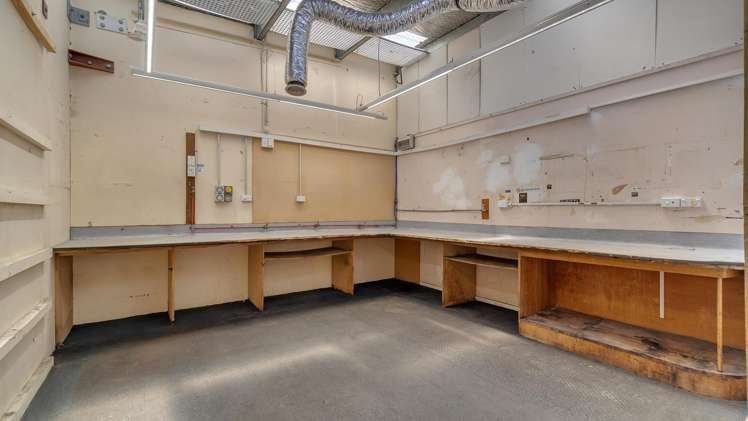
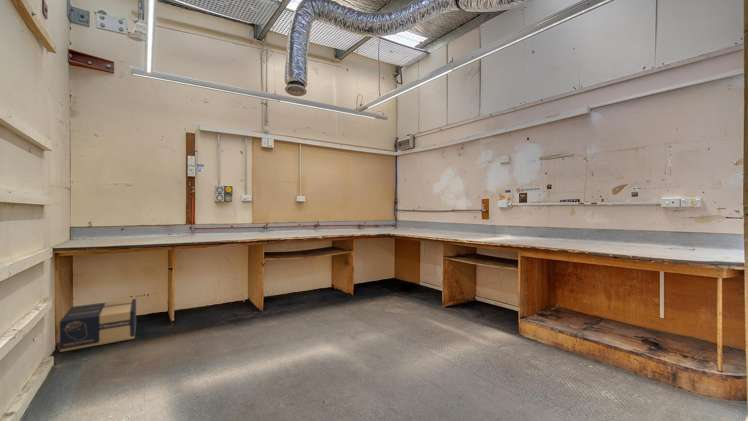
+ cardboard box (102, 322)
